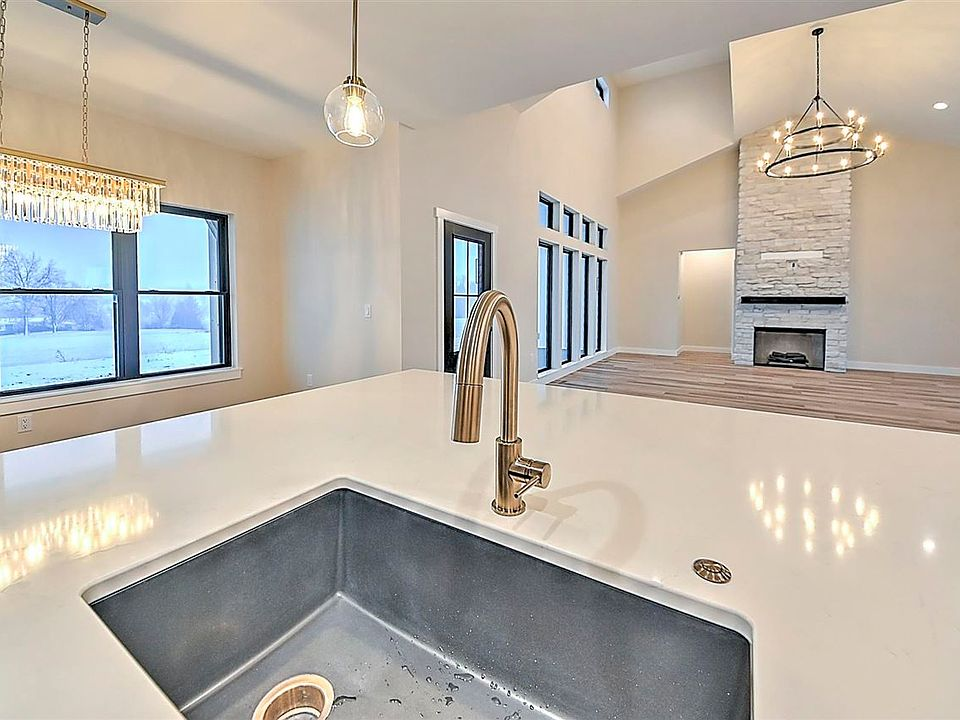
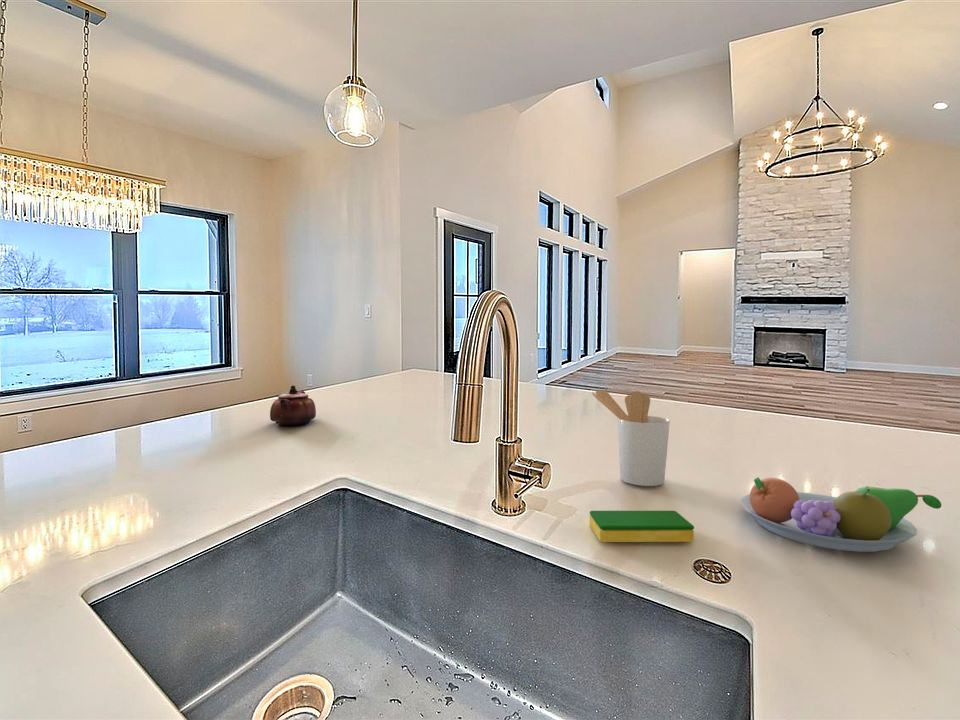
+ utensil holder (629, 433)
+ fruit bowl (829, 500)
+ dish sponge (639, 525)
+ teapot (294, 403)
